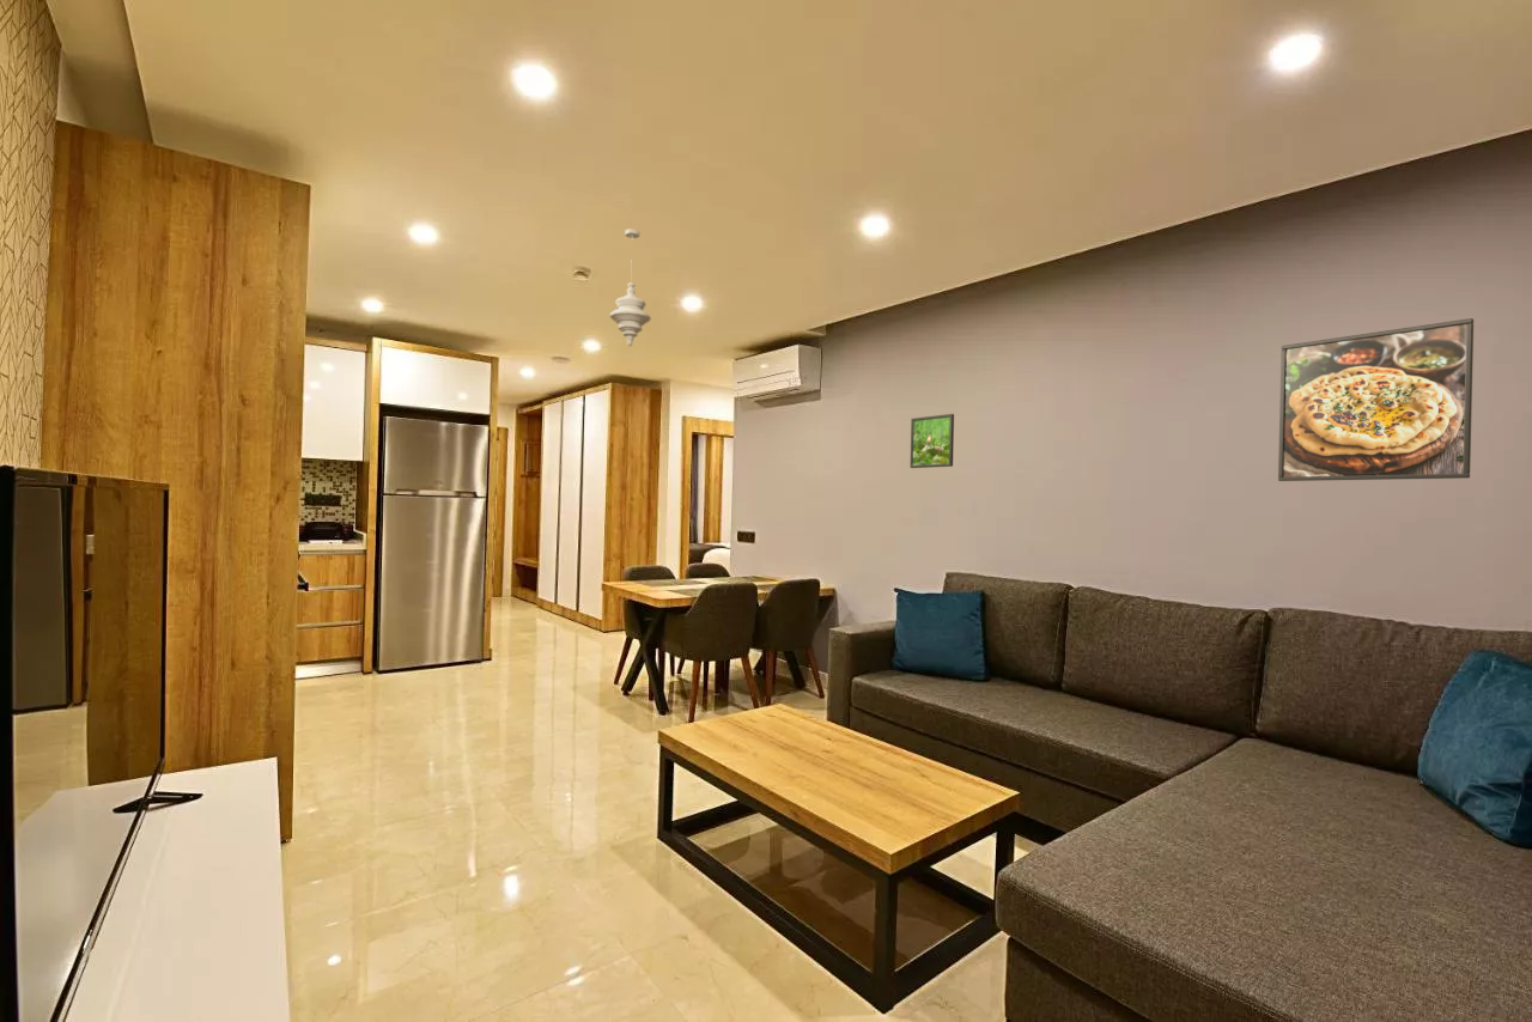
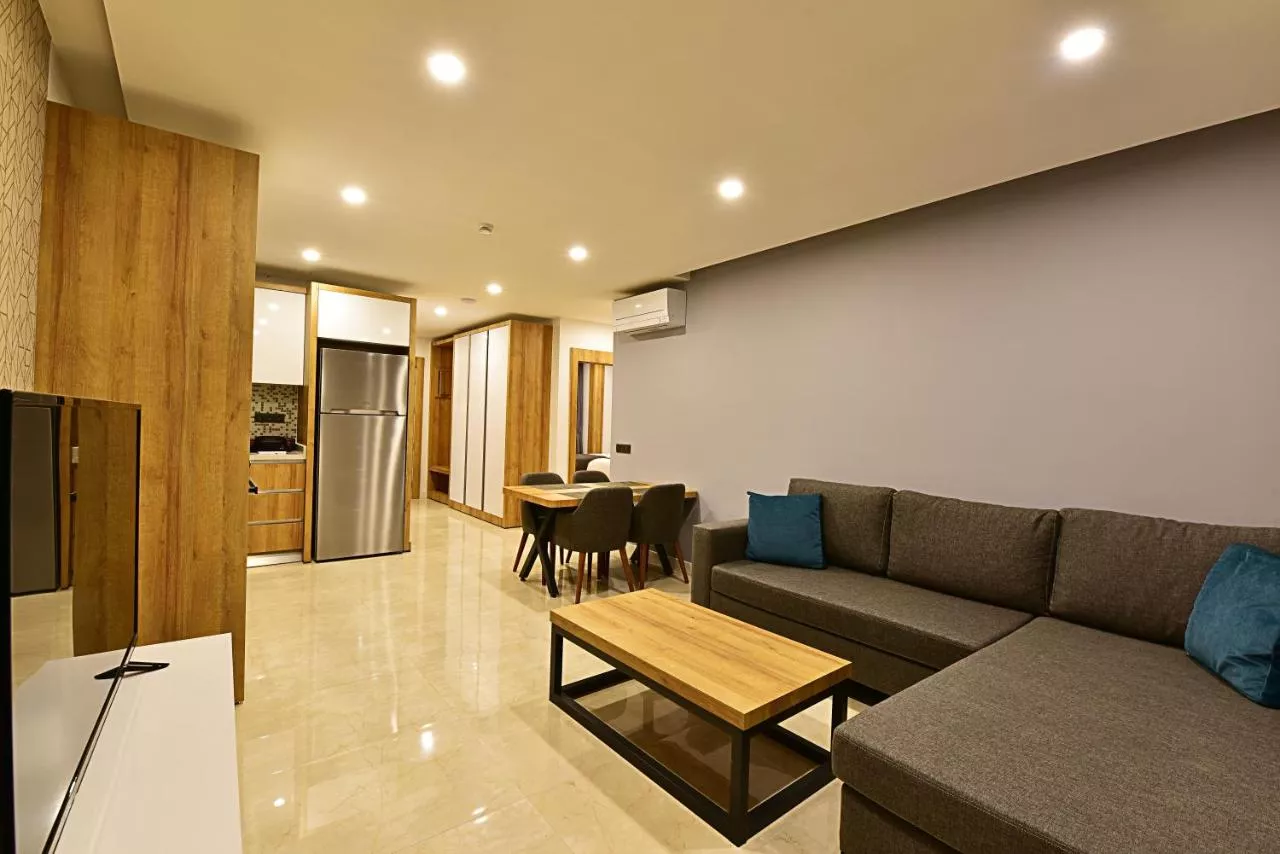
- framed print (931, 442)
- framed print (1368, 406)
- pendant light (631, 288)
